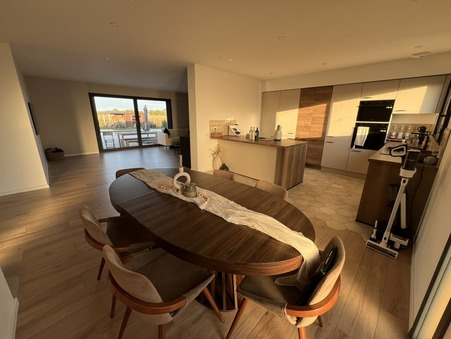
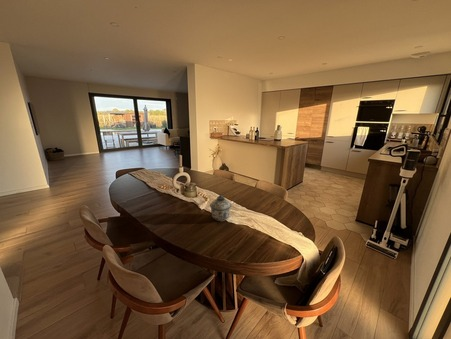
+ lidded jar (220, 206)
